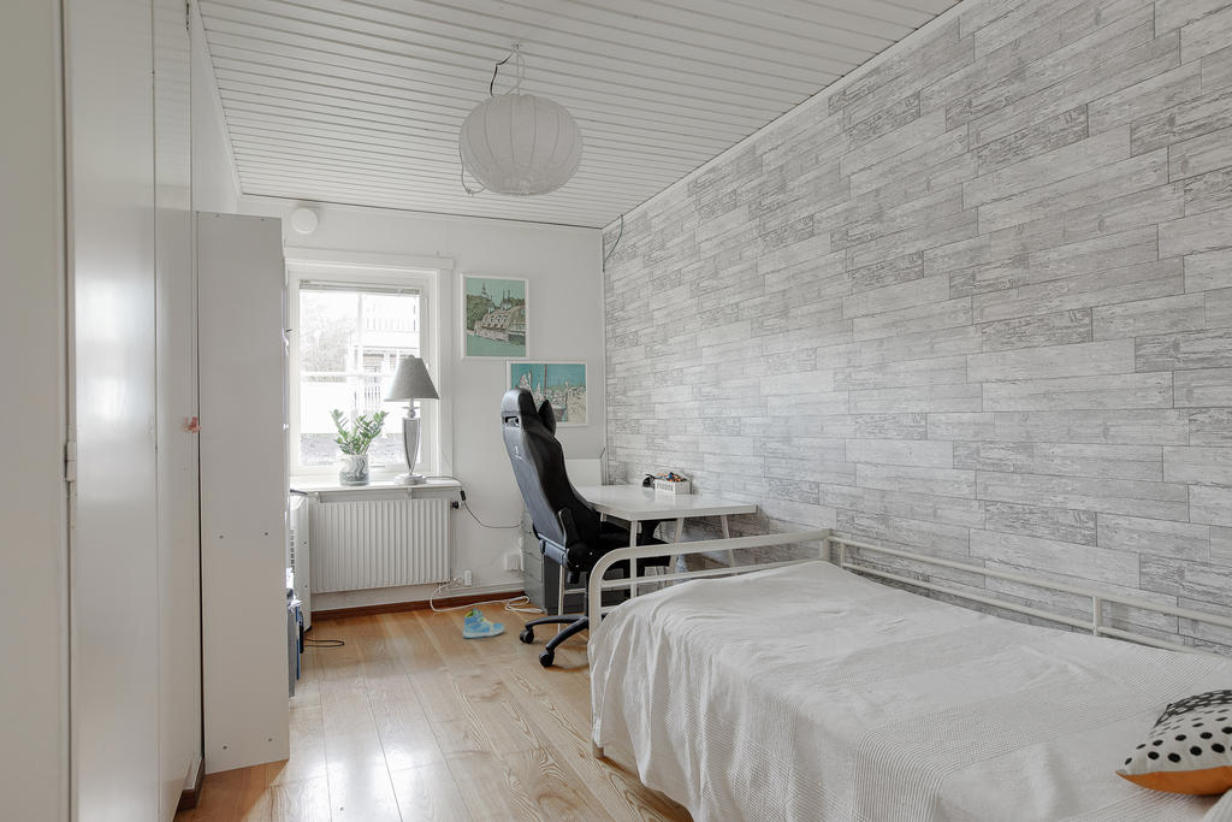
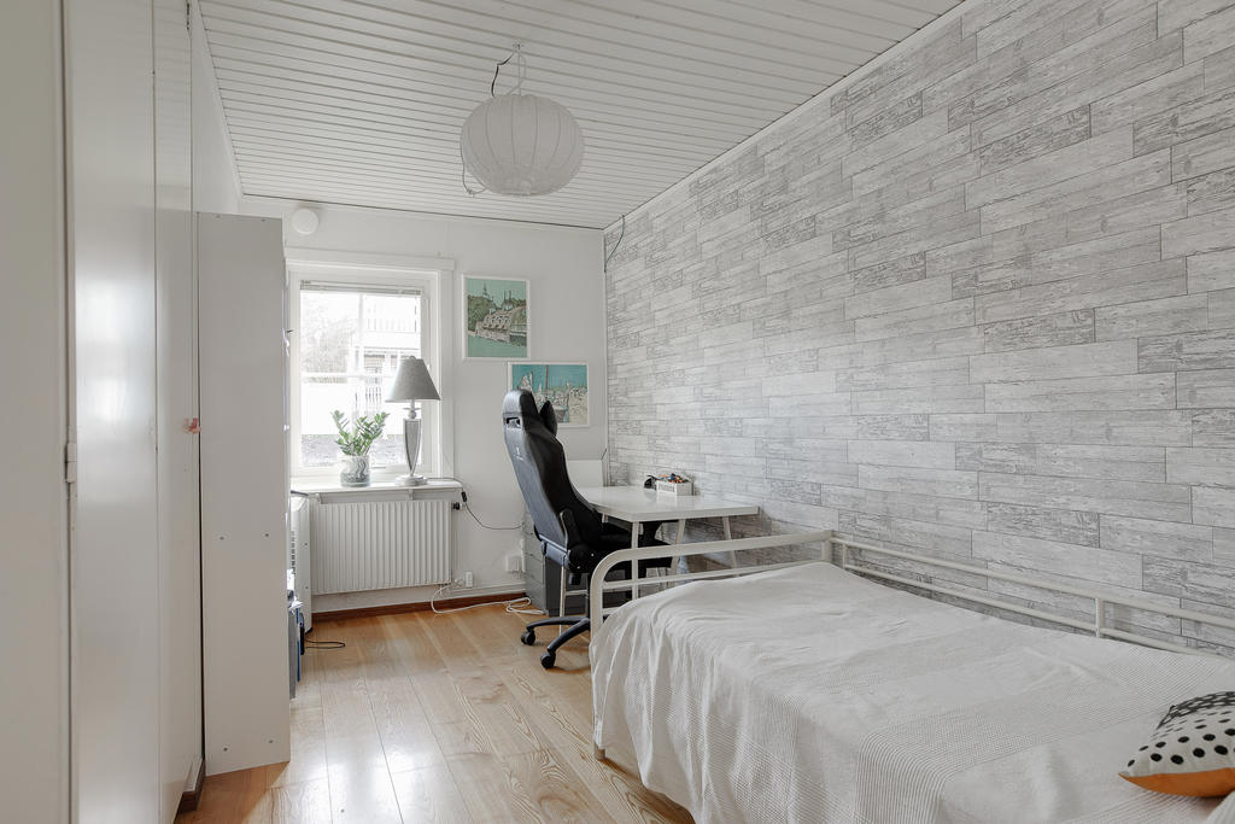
- sneaker (484, 621)
